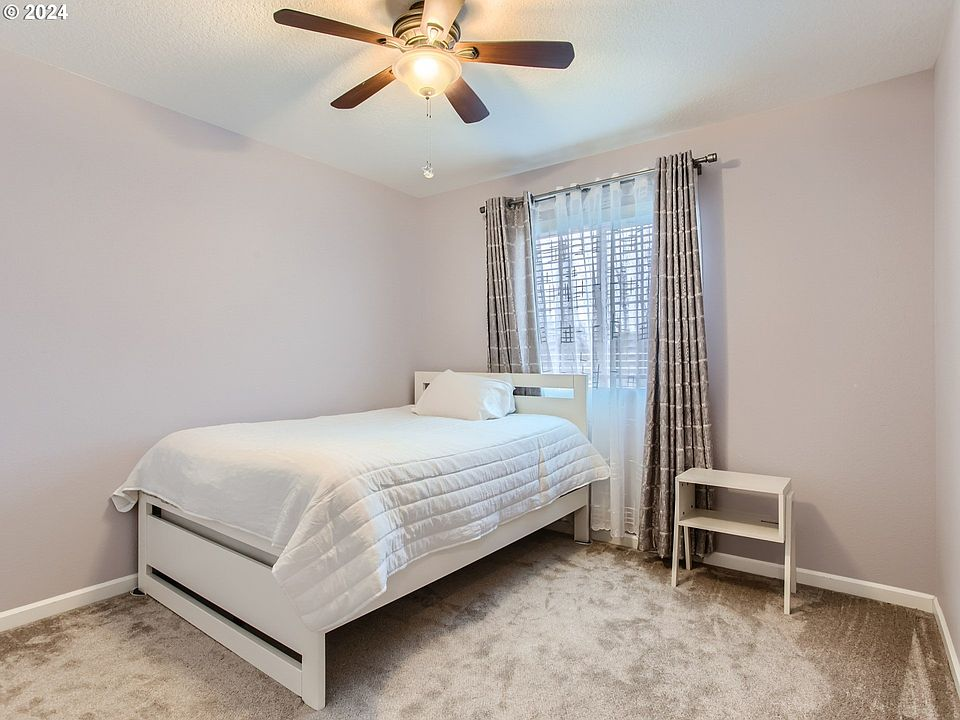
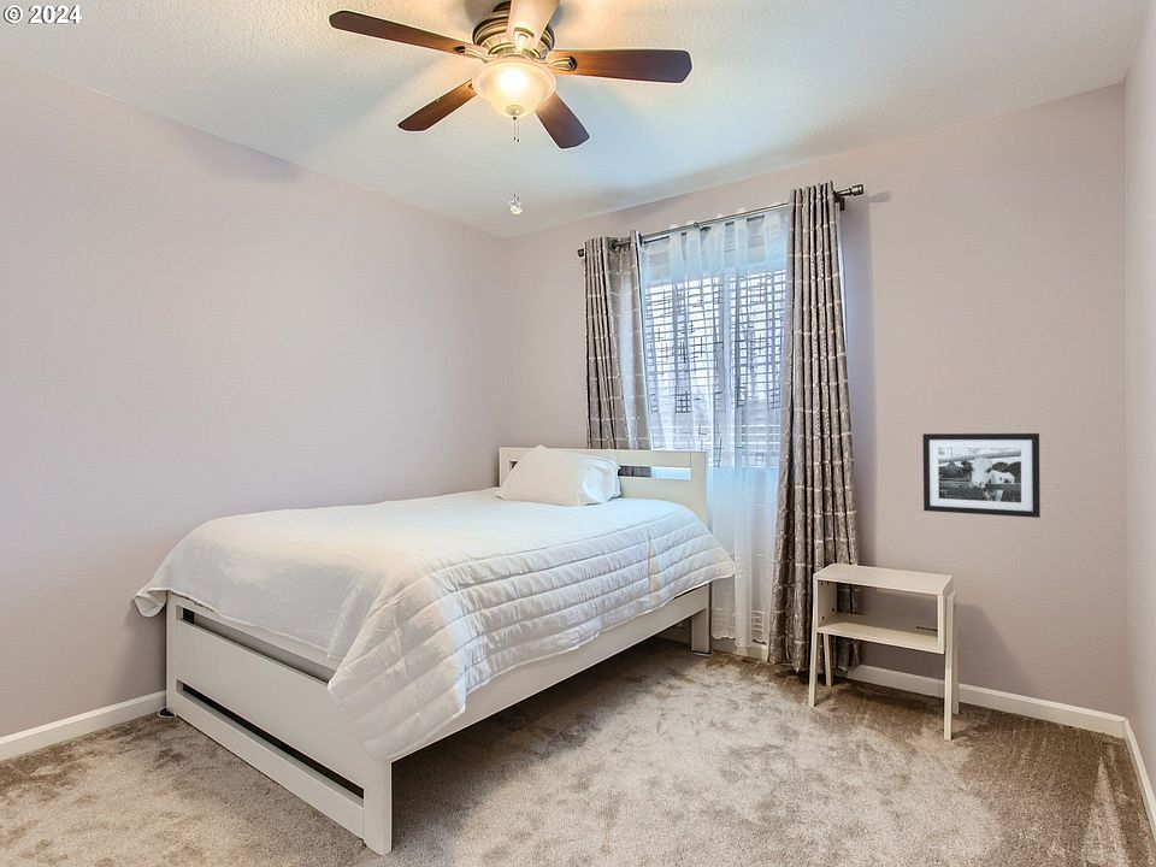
+ picture frame (979, 473)
